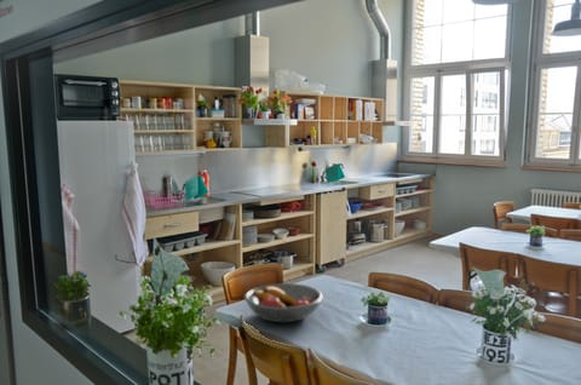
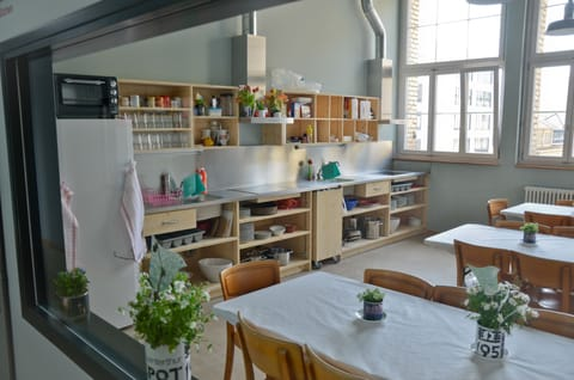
- fruit bowl (283, 303)
